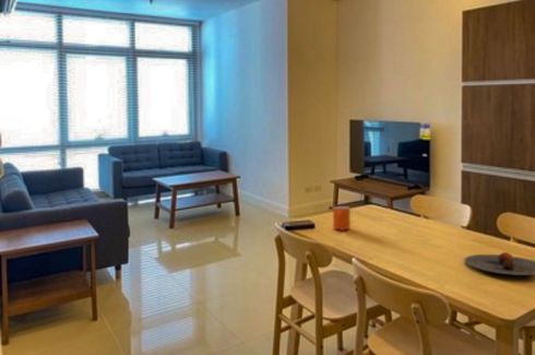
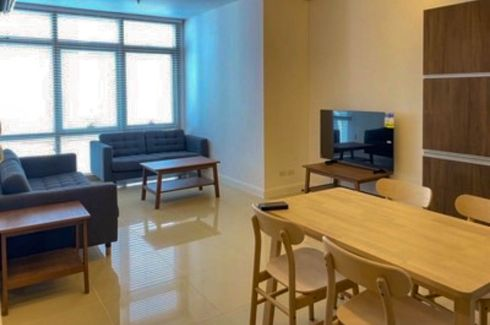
- plate (504, 260)
- mug (342, 218)
